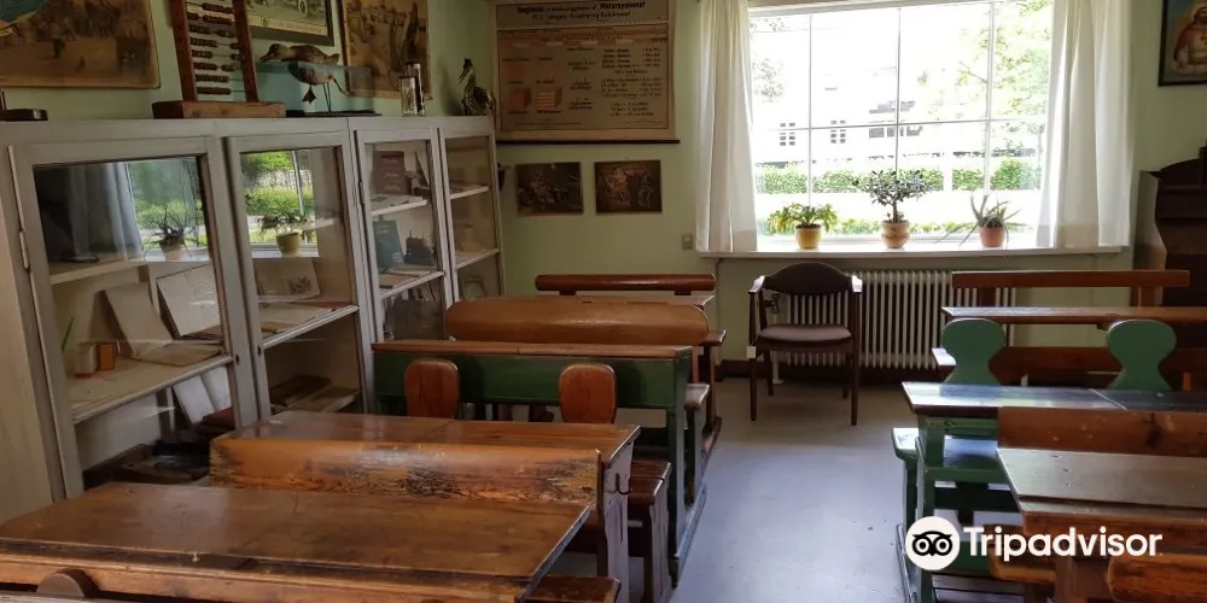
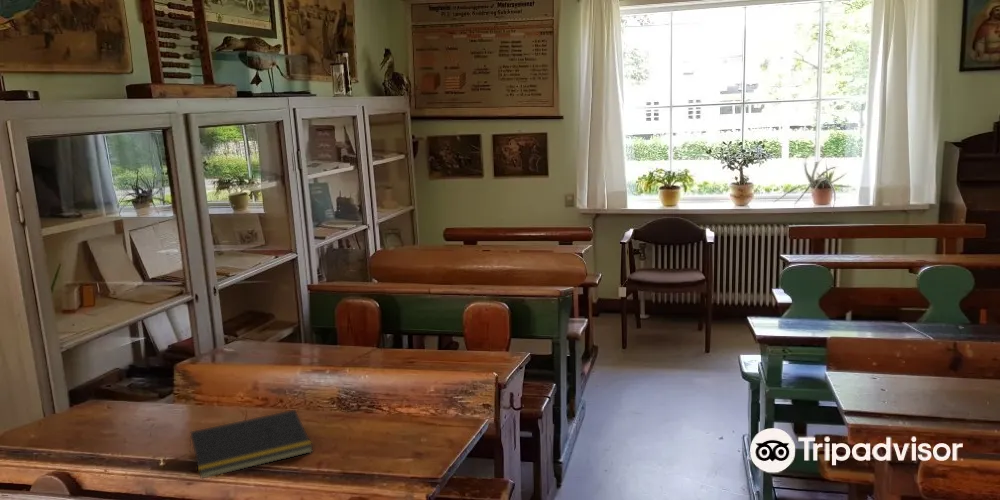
+ notepad (251, 441)
